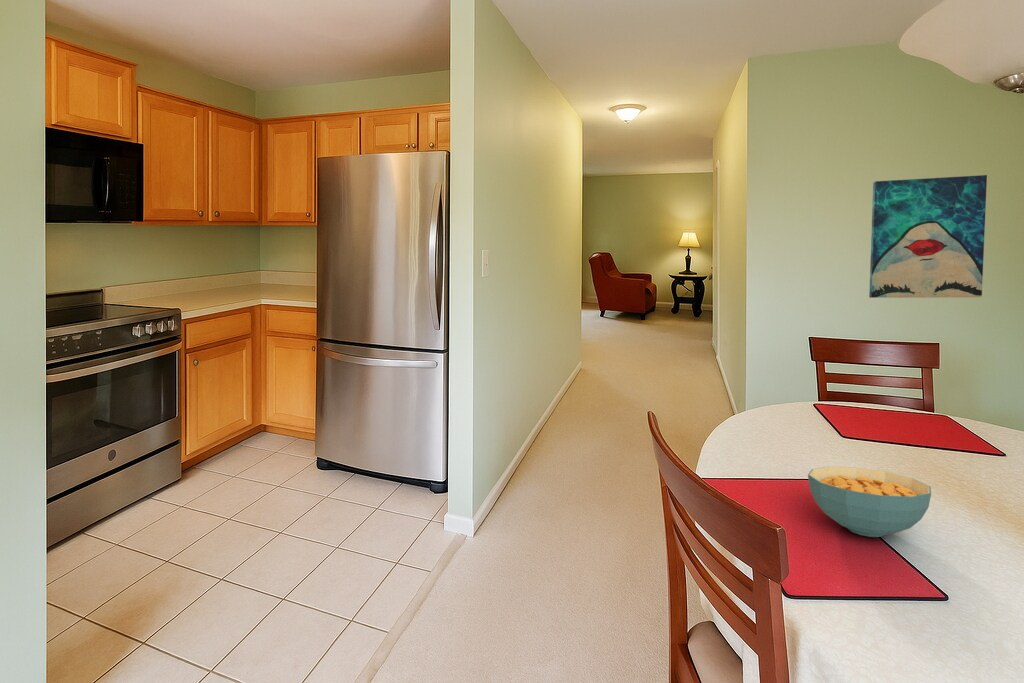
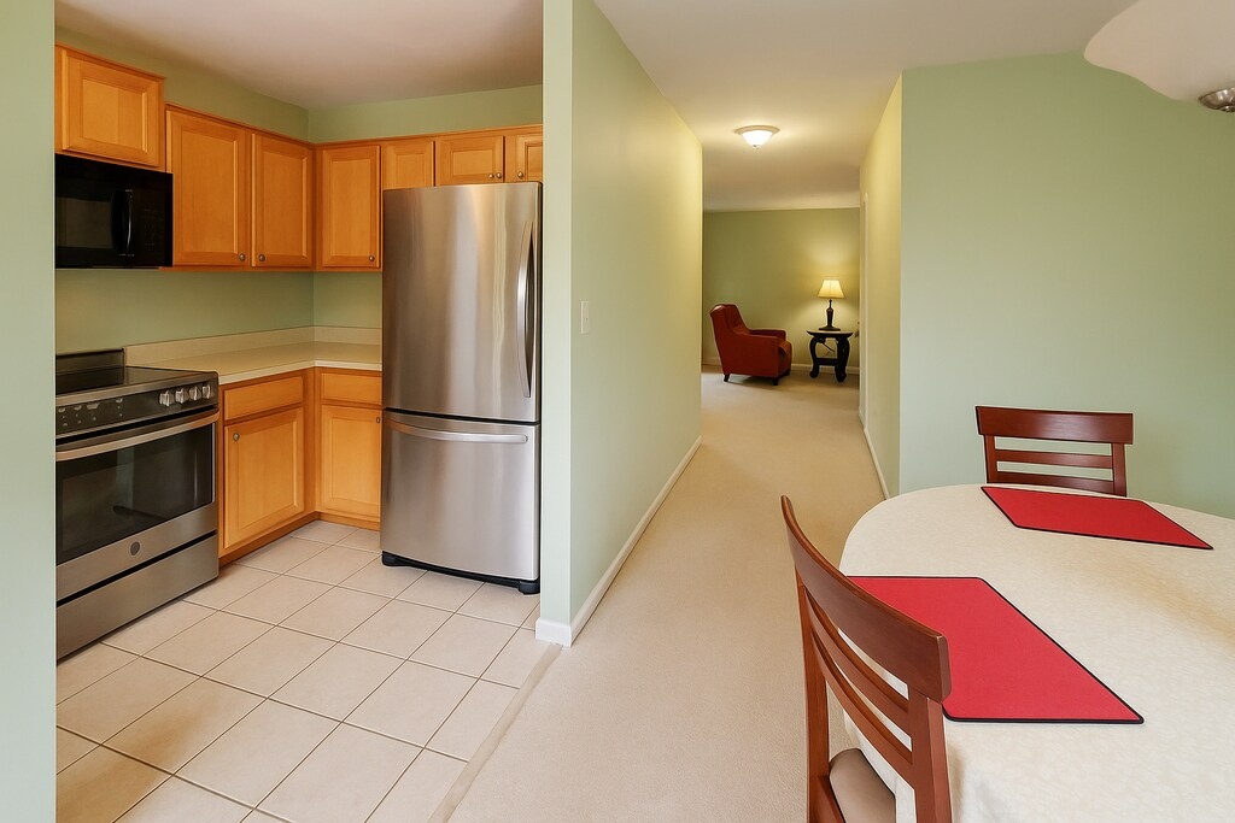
- wall art (926, 238)
- cereal bowl (866, 505)
